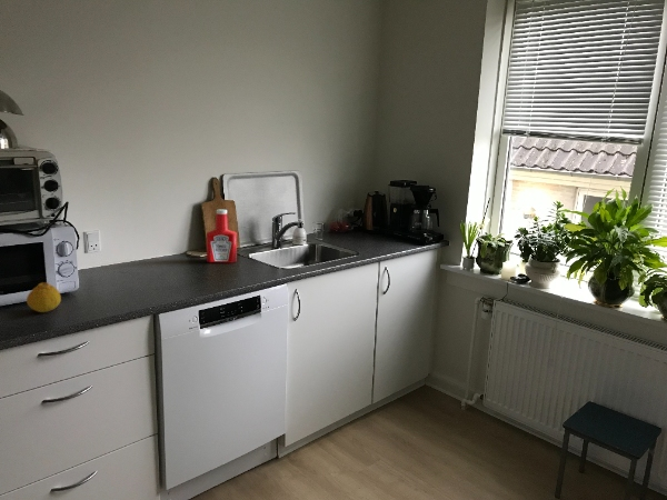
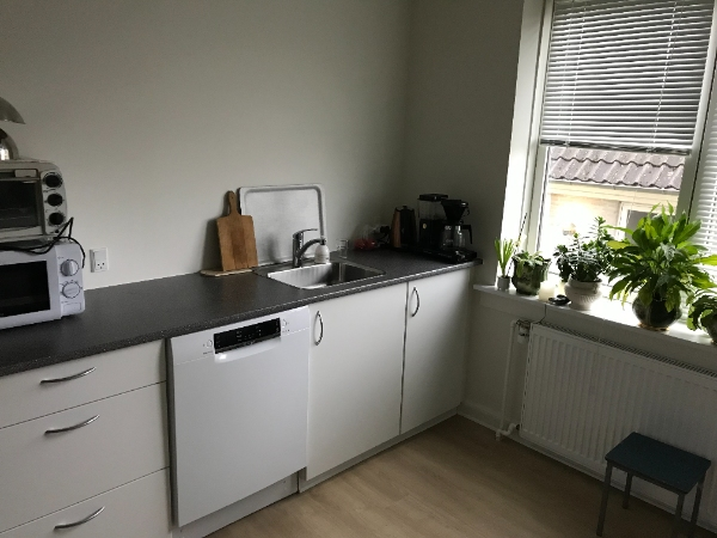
- fruit (43, 297)
- soap bottle (221, 236)
